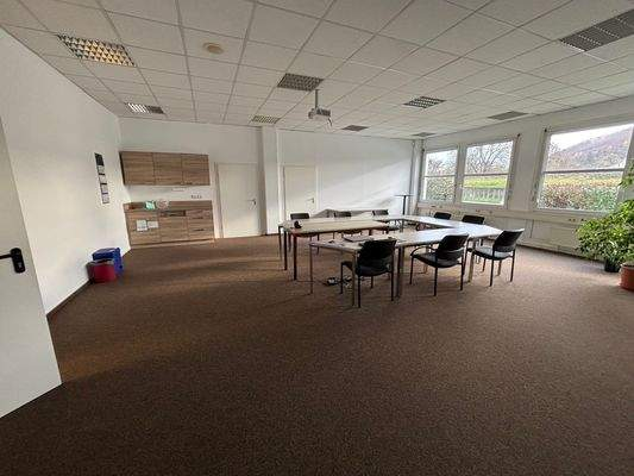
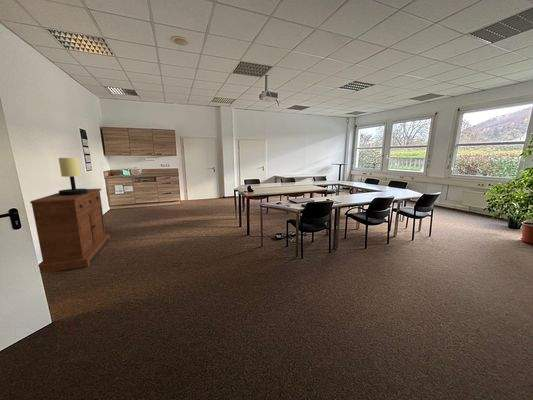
+ sideboard (76, 224)
+ table lamp (71, 176)
